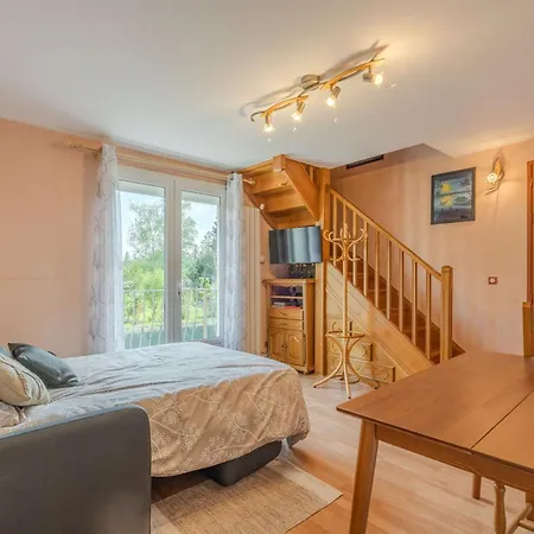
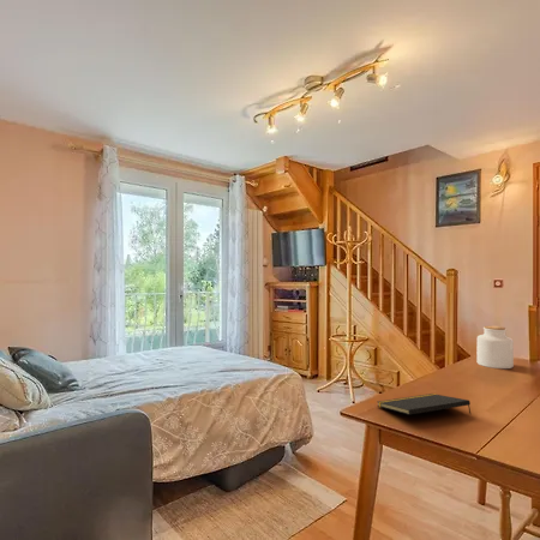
+ jar (494, 346)
+ notepad (421, 403)
